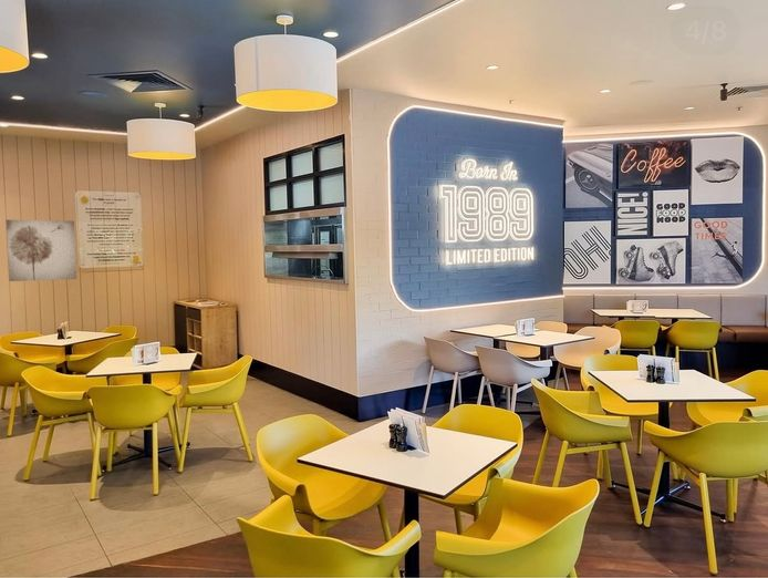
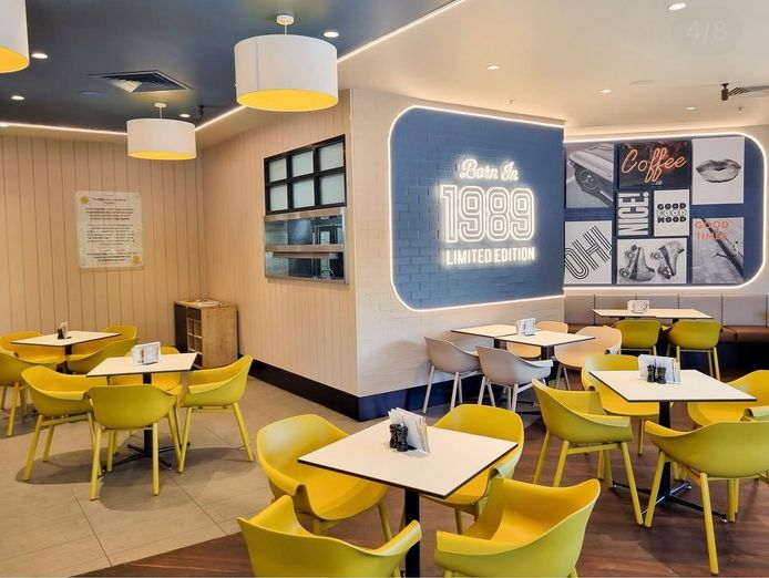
- wall art (42, 250)
